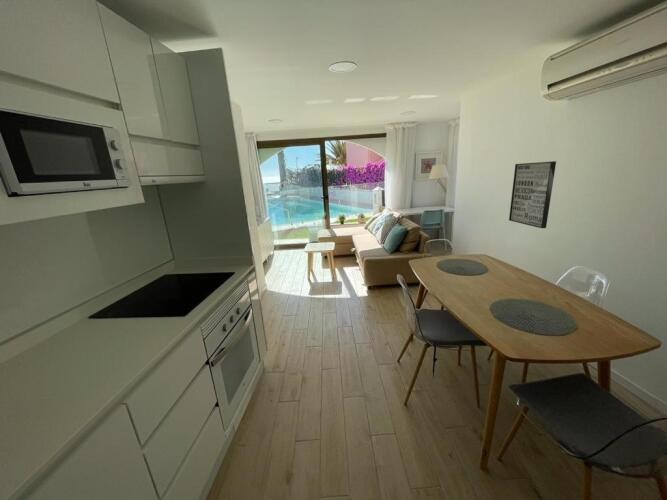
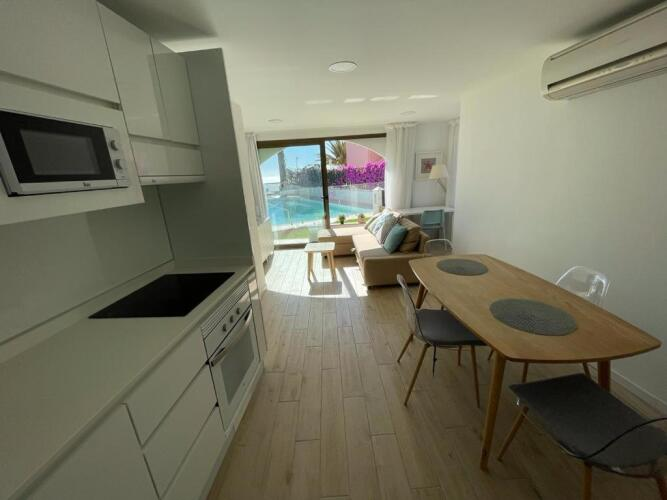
- wall art (529, 194)
